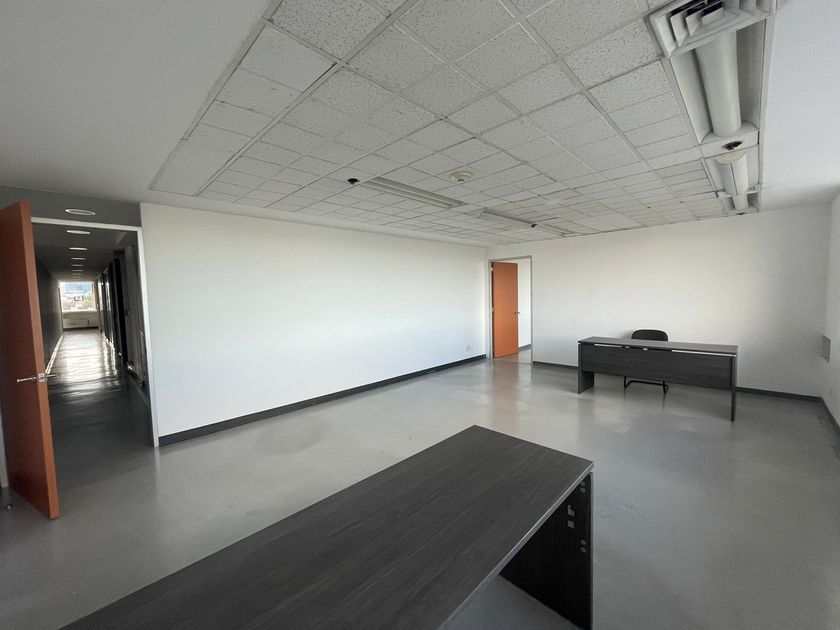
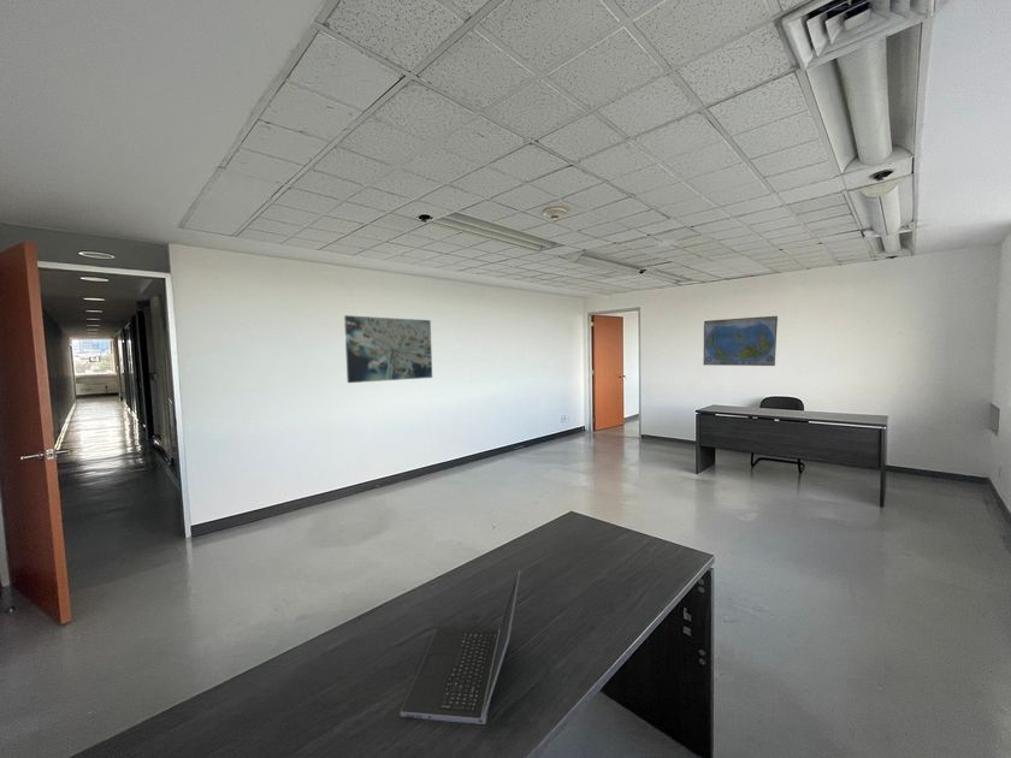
+ world map (738, 342)
+ wall art (391, 349)
+ laptop computer (467, 634)
